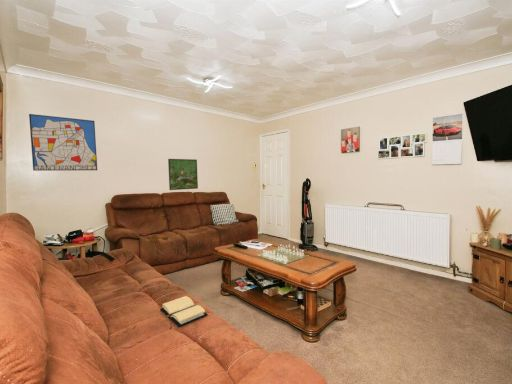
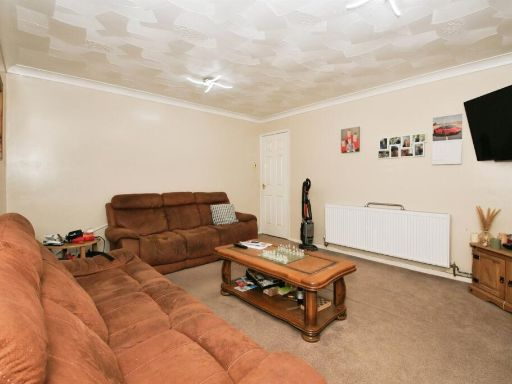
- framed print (183, 174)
- wall art (65, 144)
- book (182, 309)
